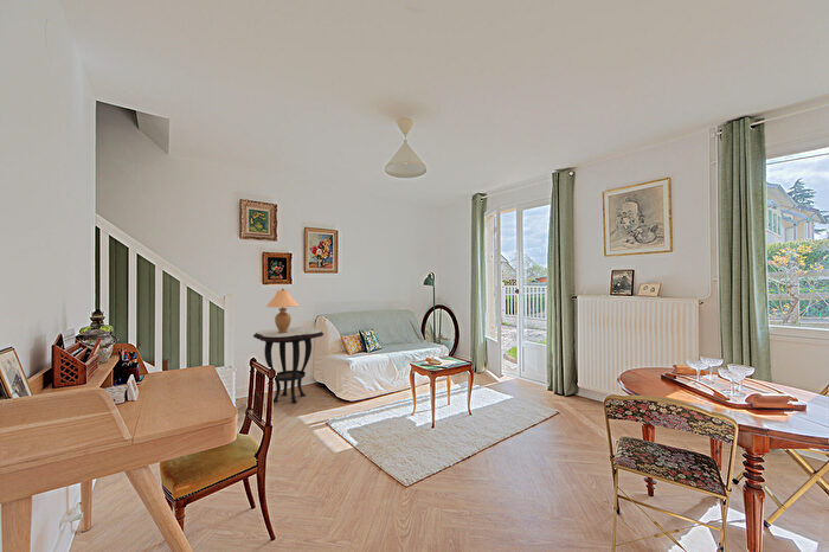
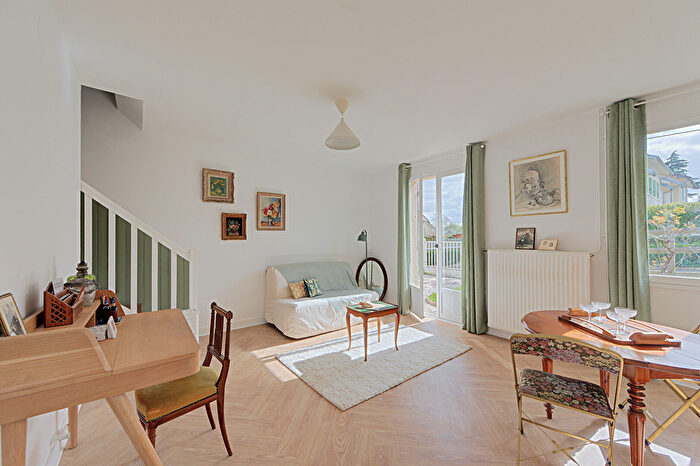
- side table (293, 364)
- table lamp (282, 309)
